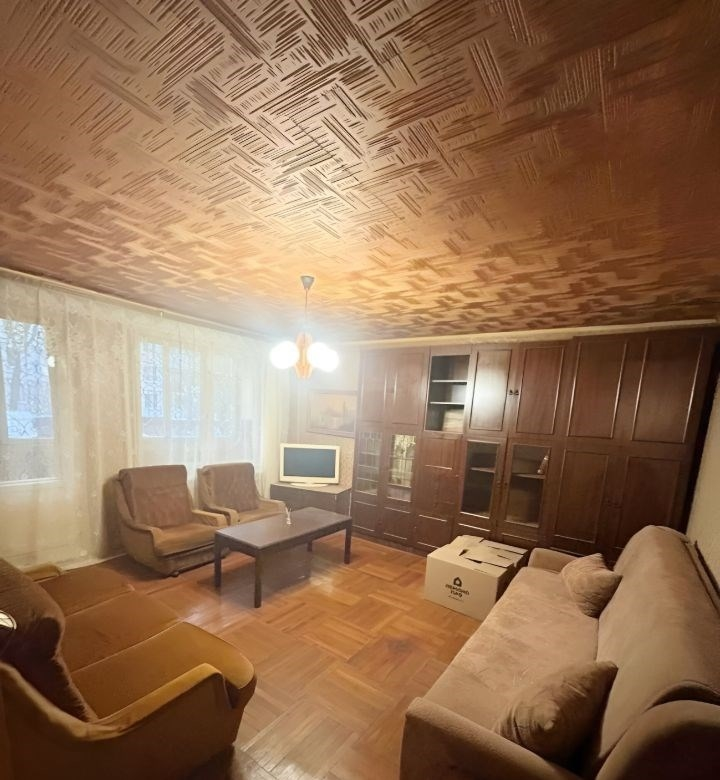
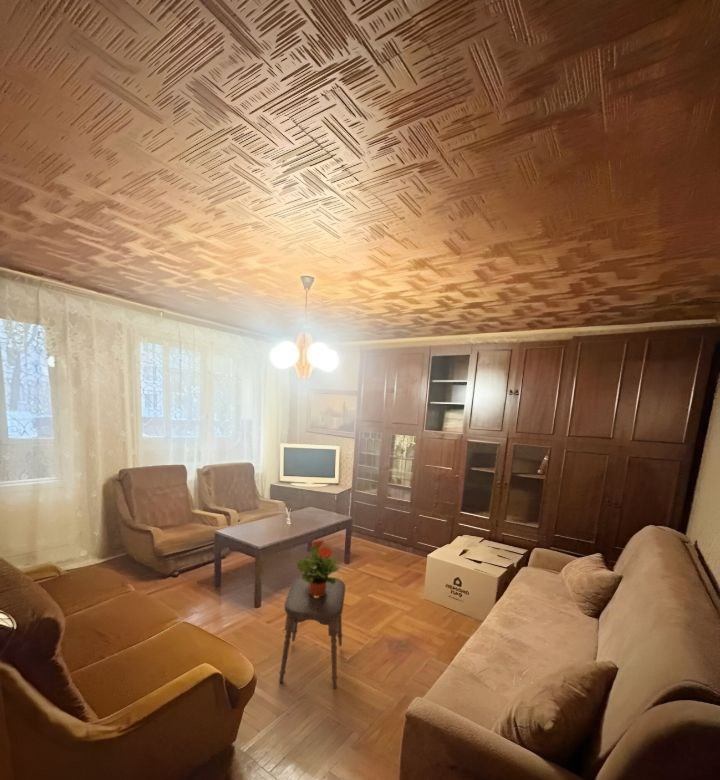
+ potted plant (319, 567)
+ stool (317, 621)
